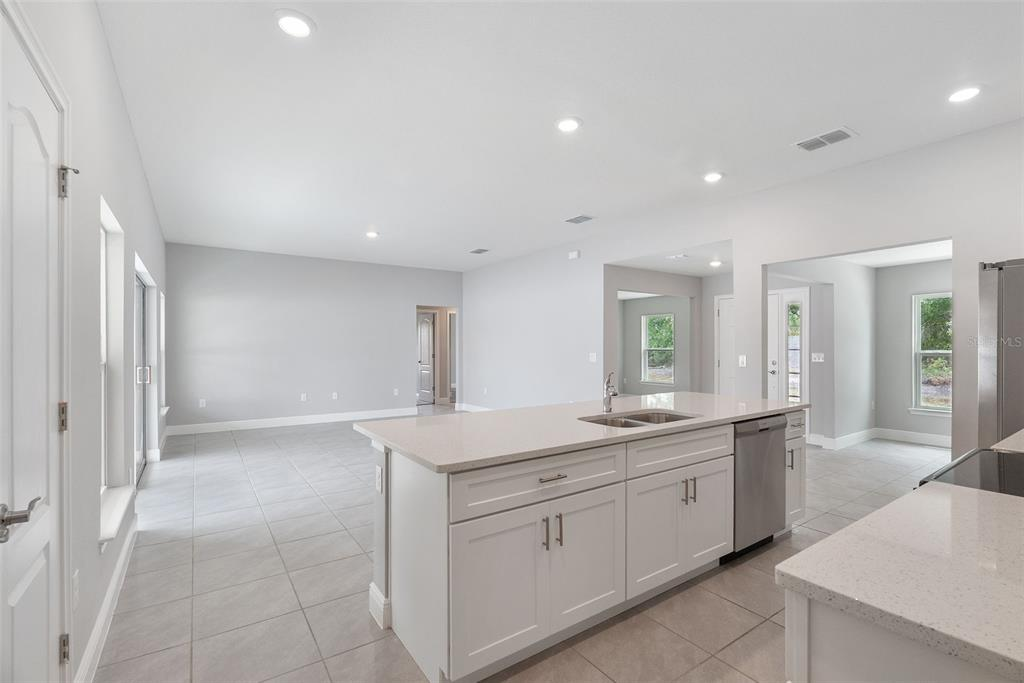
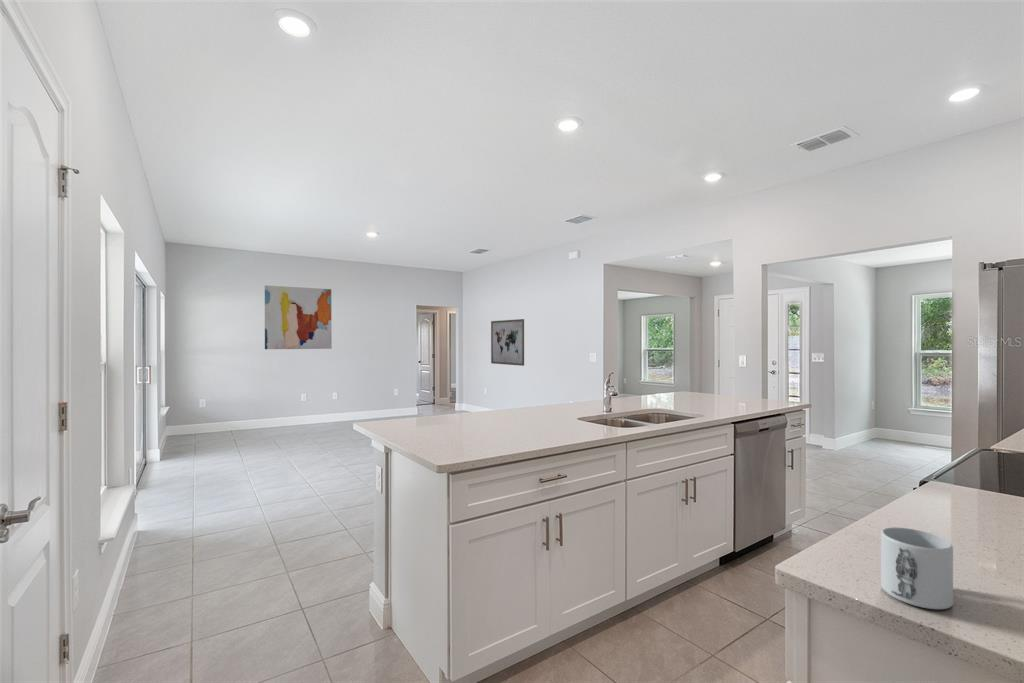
+ wall art (299, 318)
+ wall art (506, 342)
+ mug (917, 563)
